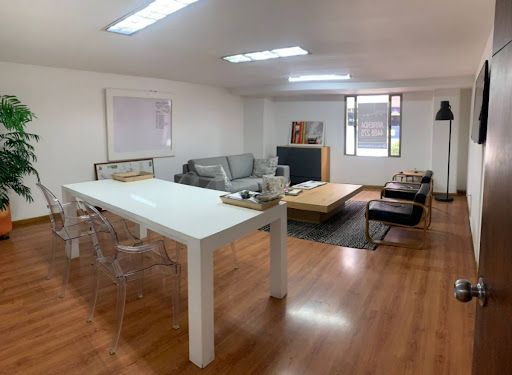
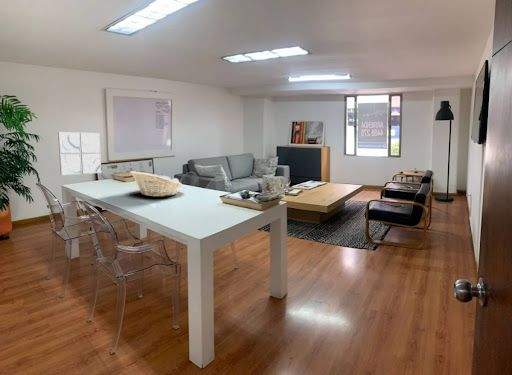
+ wall art (80, 152)
+ fruit basket (156, 182)
